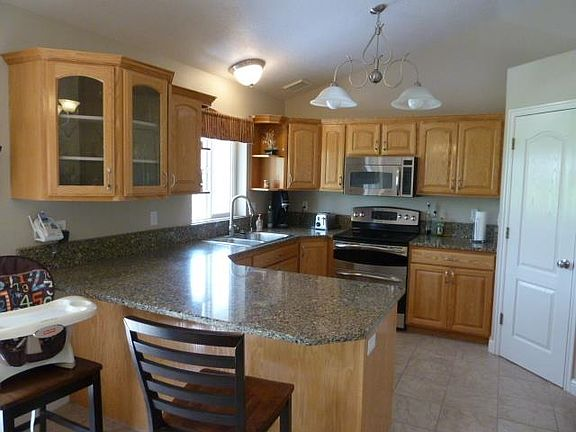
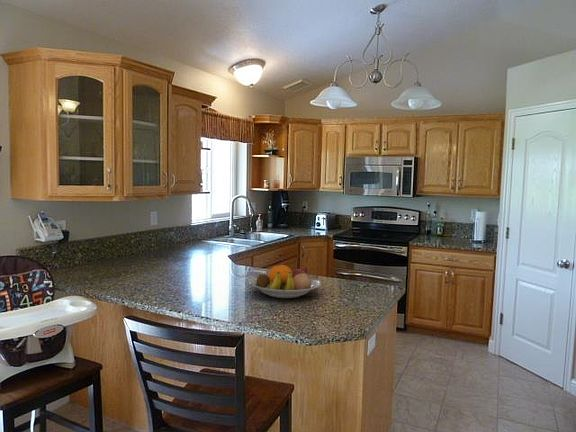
+ fruit bowl (284, 278)
